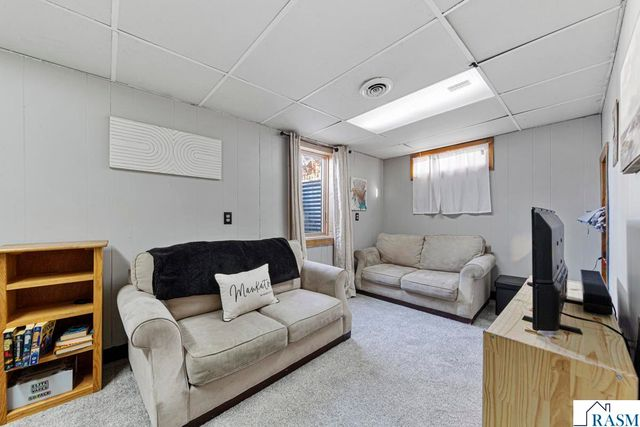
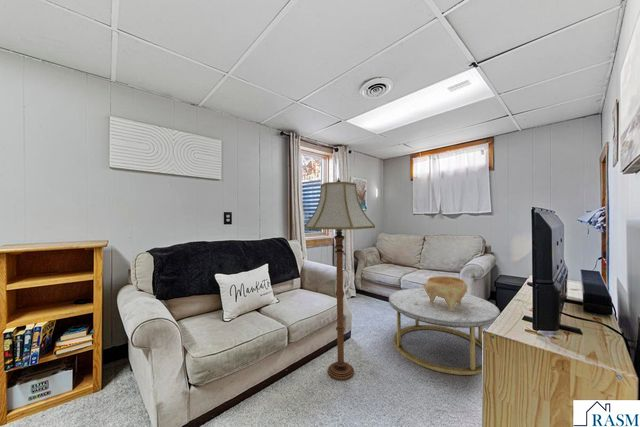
+ floor lamp (339, 274)
+ decorative bowl (445, 291)
+ coffee table (440, 324)
